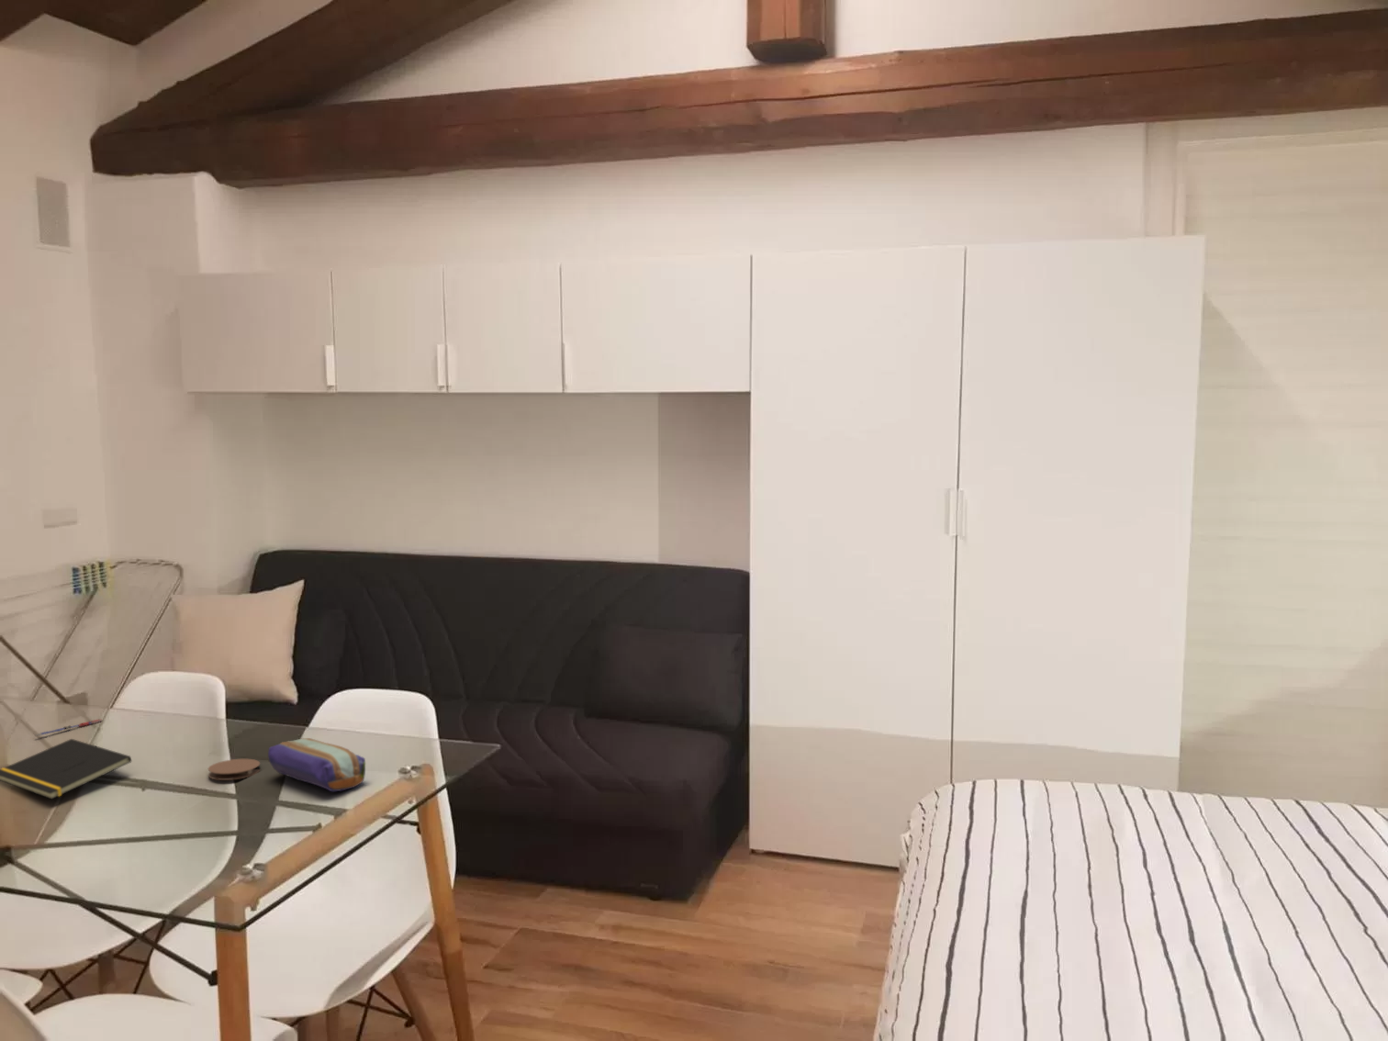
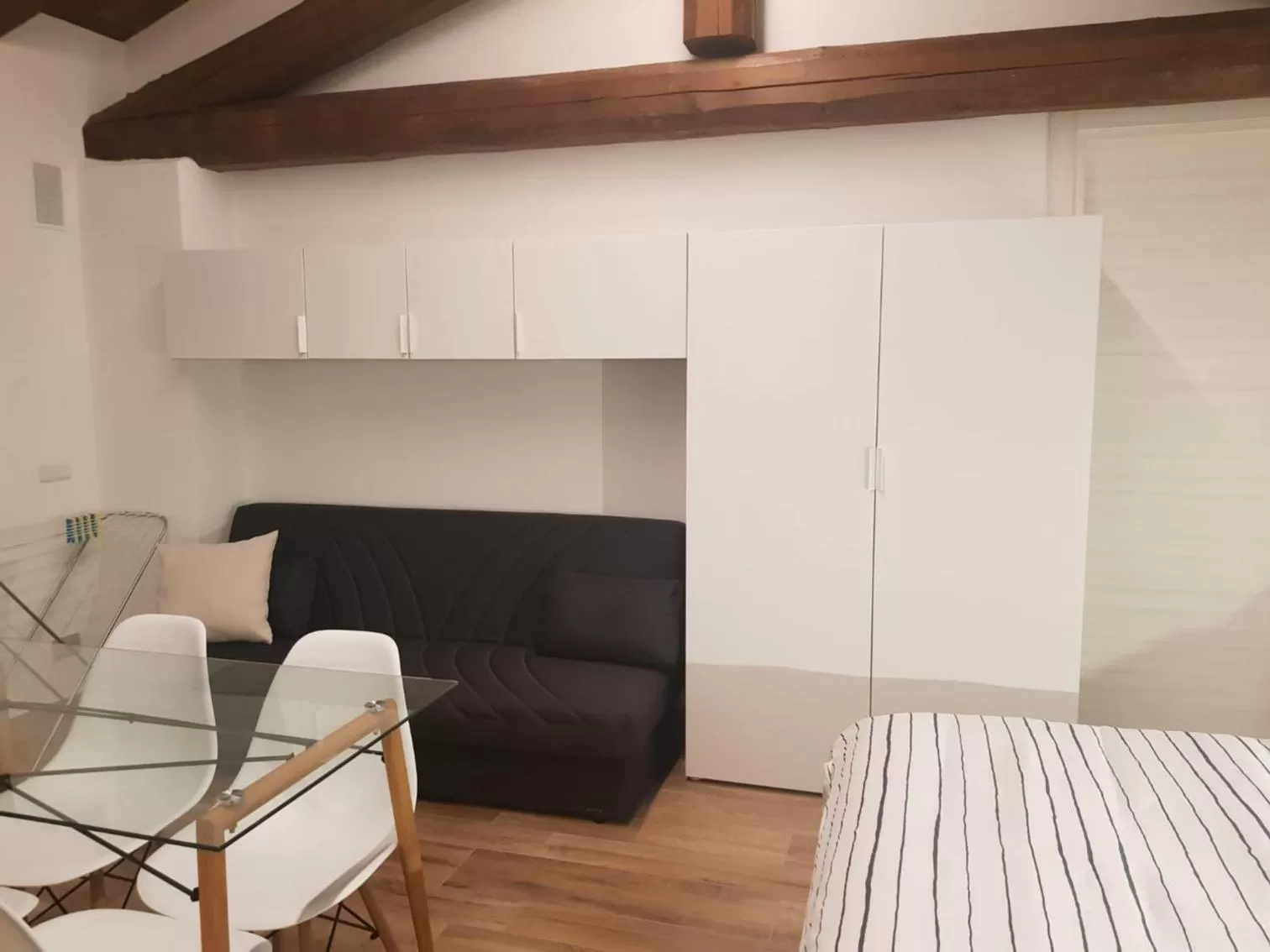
- coaster (234, 769)
- pen (69, 727)
- pencil case (316, 763)
- notepad (61, 767)
